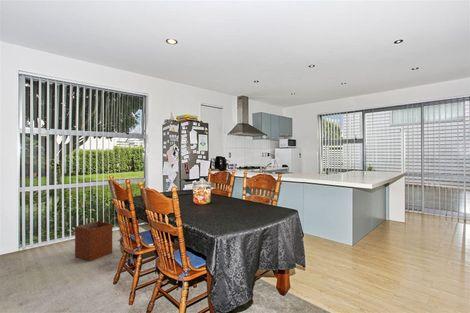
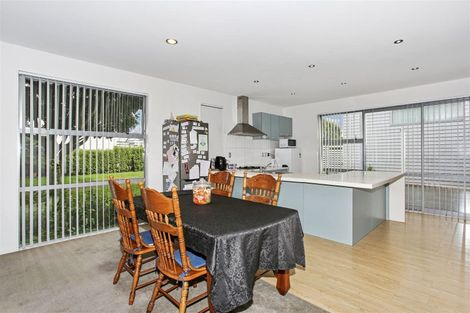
- waste basket (94, 239)
